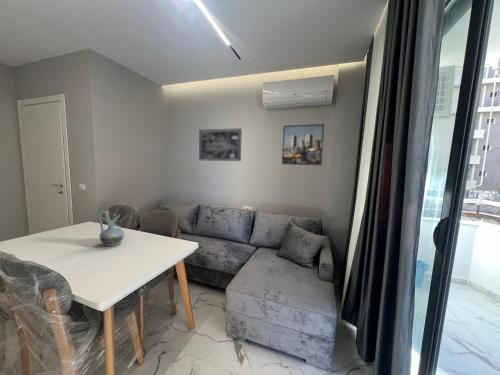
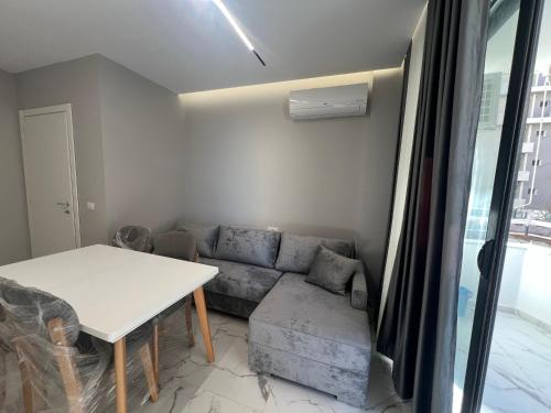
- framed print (302, 145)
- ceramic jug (111, 227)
- wall art (219, 145)
